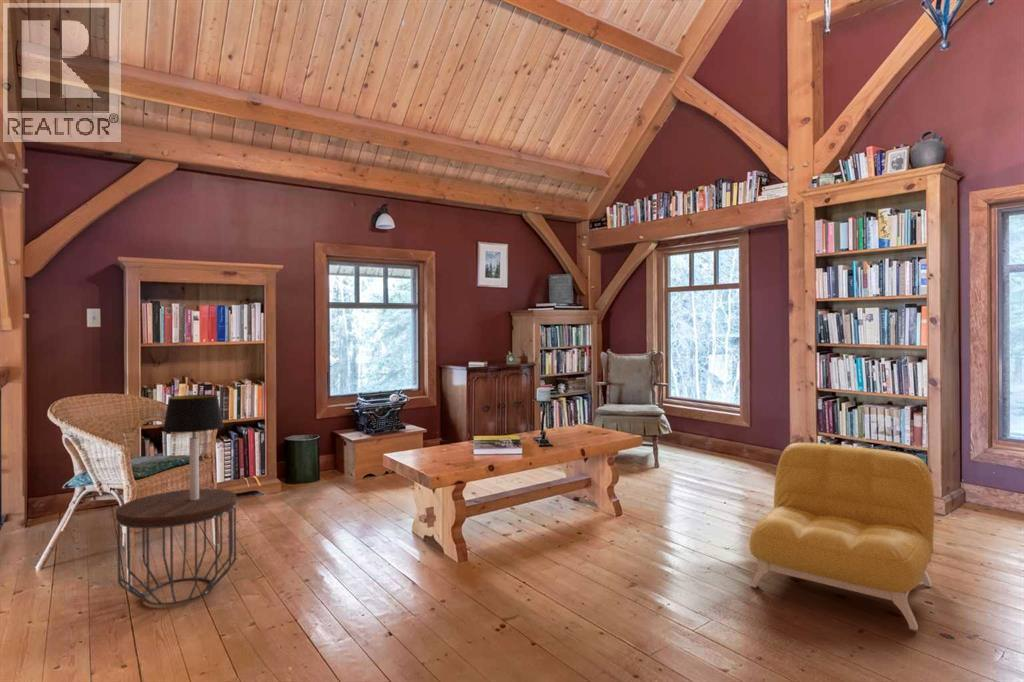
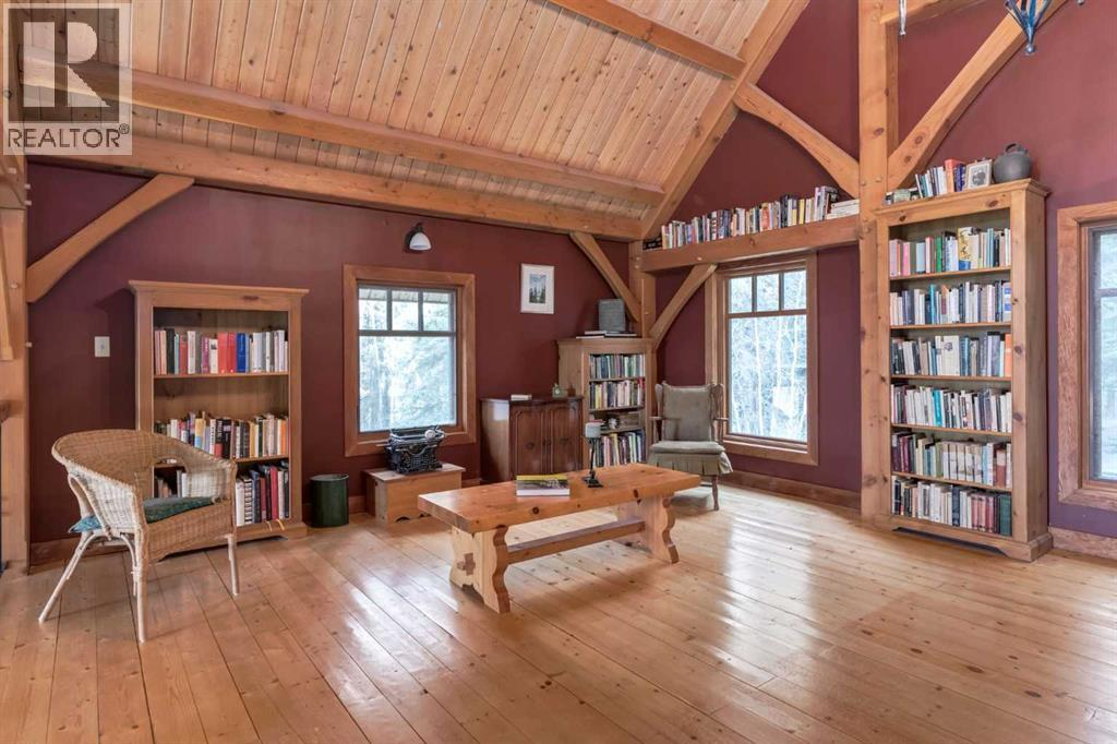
- armchair (840, 520)
- side table (184, 546)
- table lamp (194, 447)
